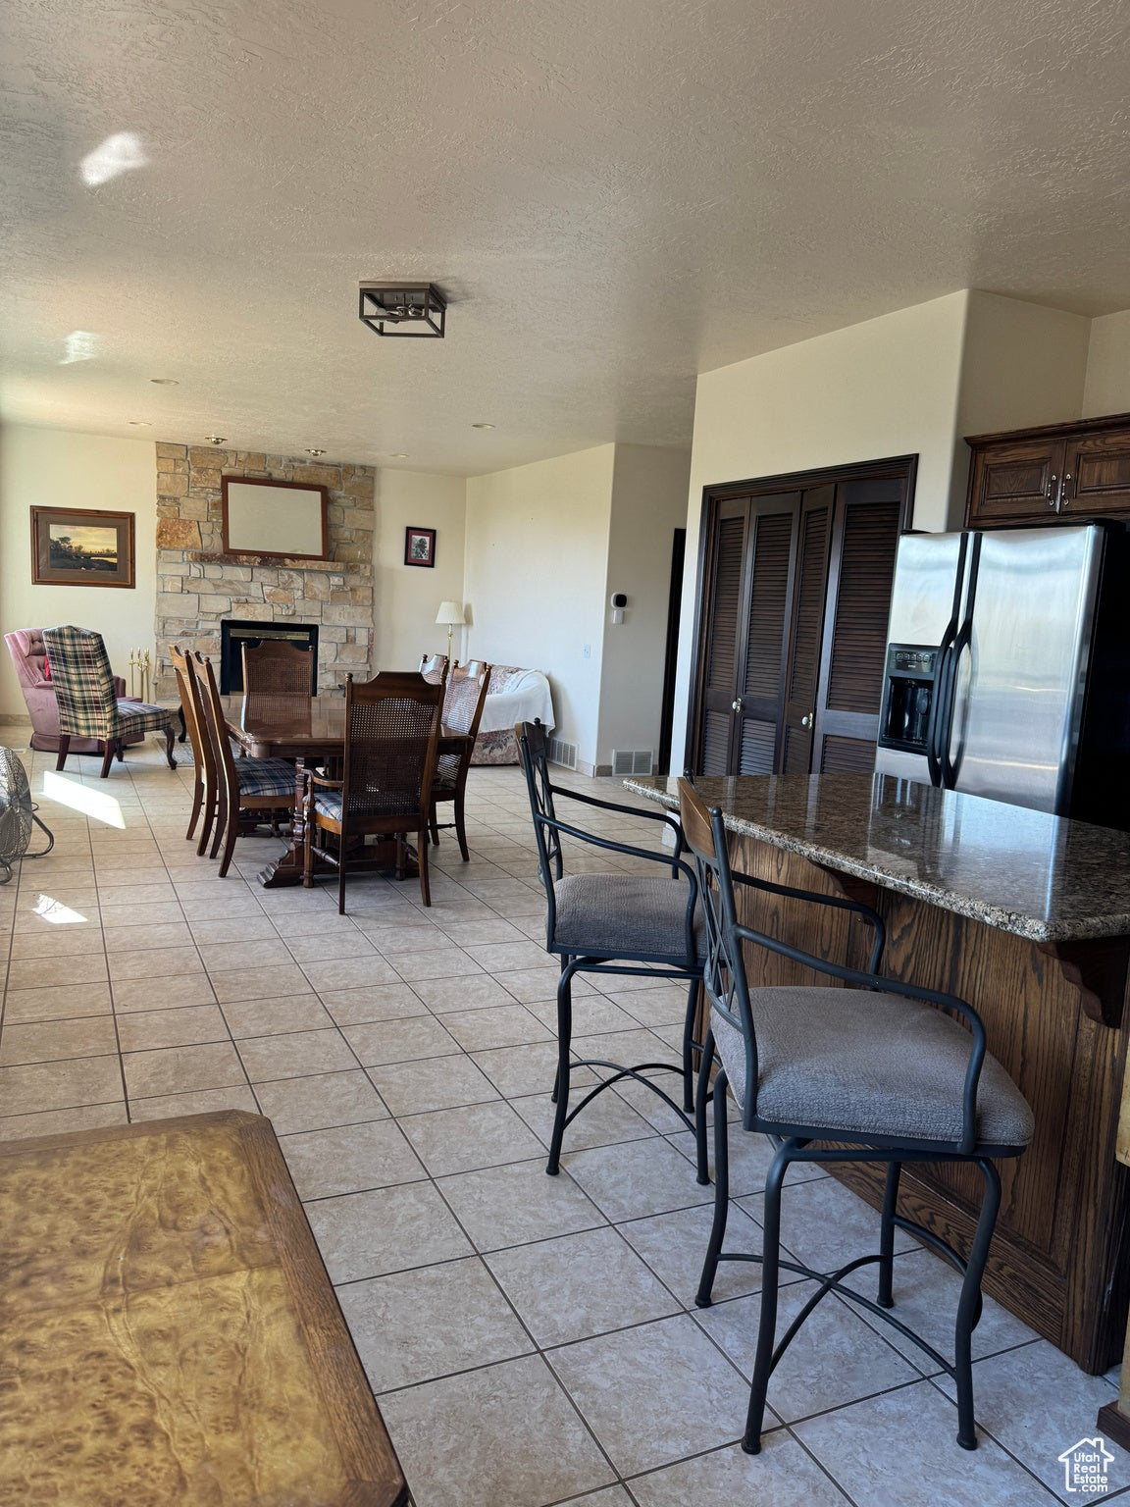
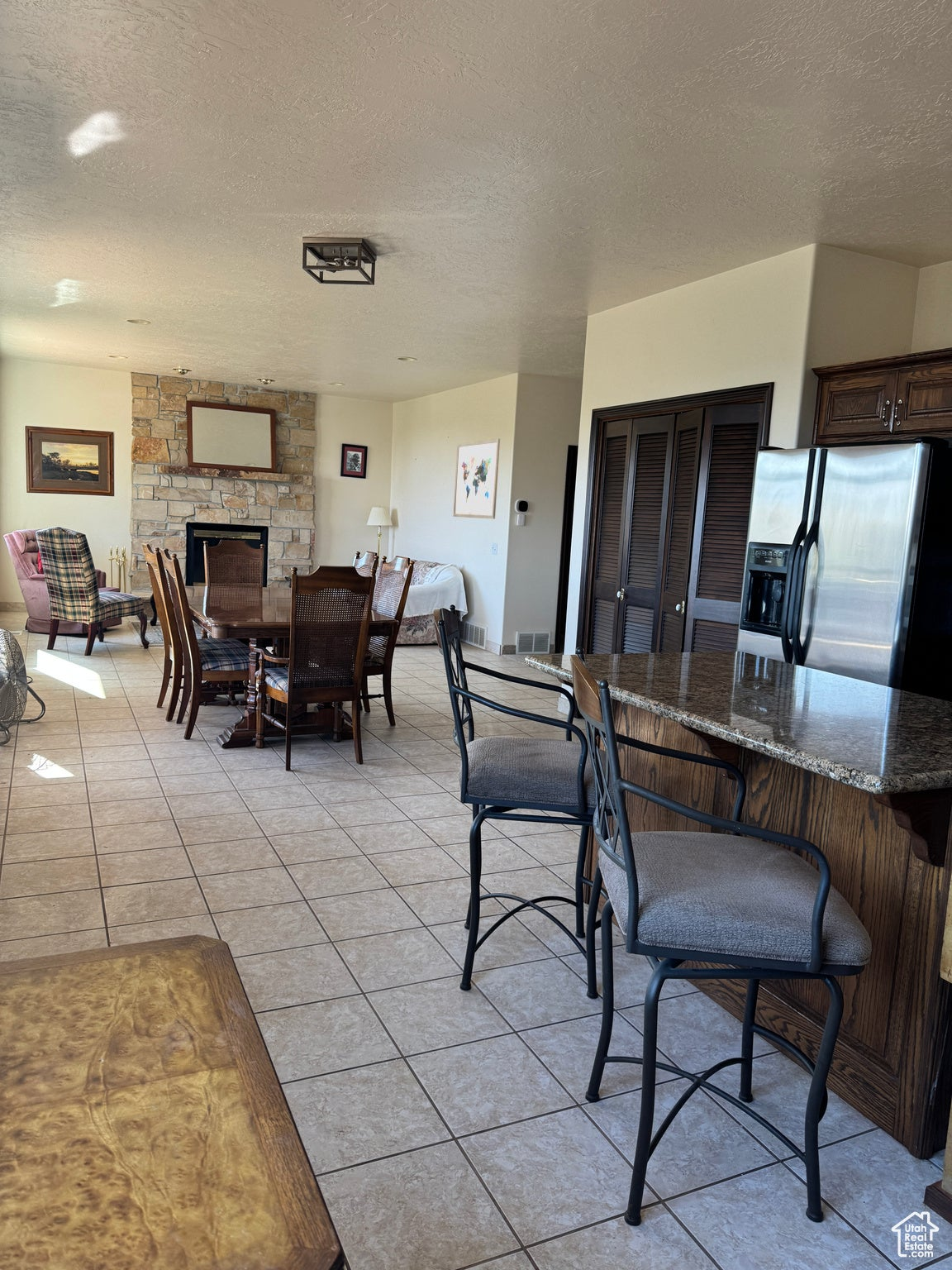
+ wall art (475, 480)
